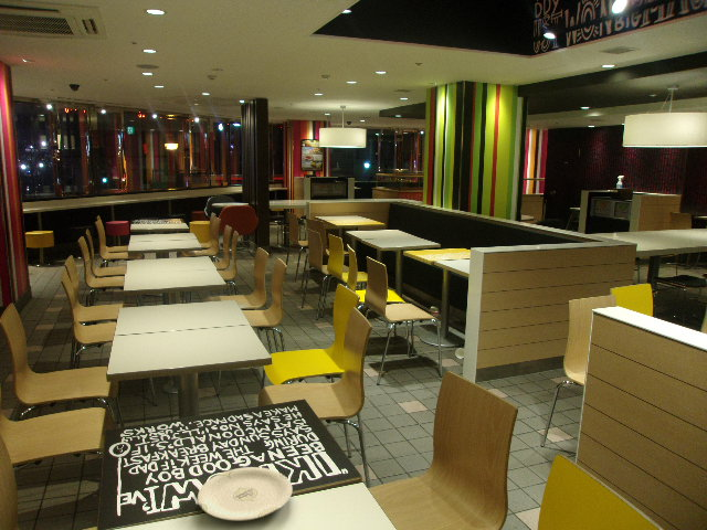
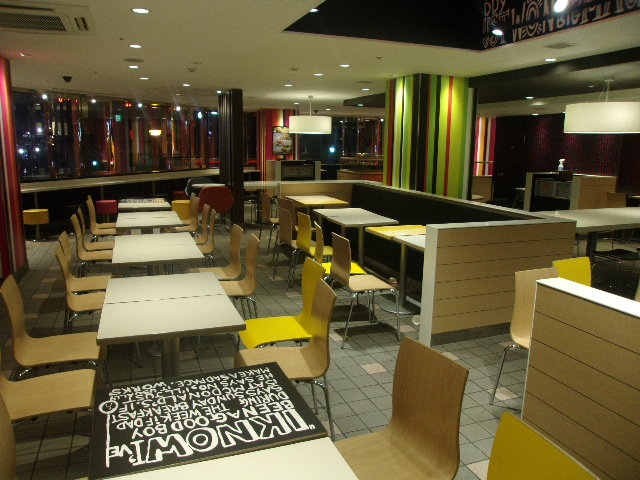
- plate (245, 495)
